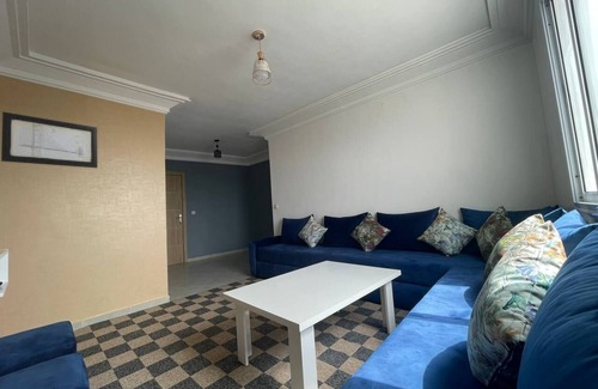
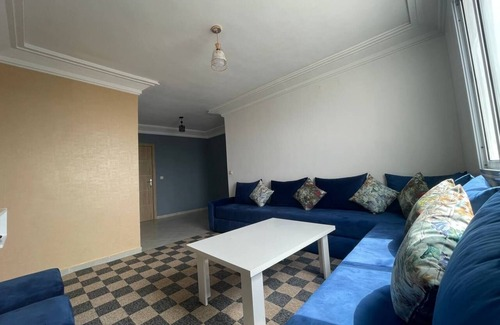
- wall art (54, 142)
